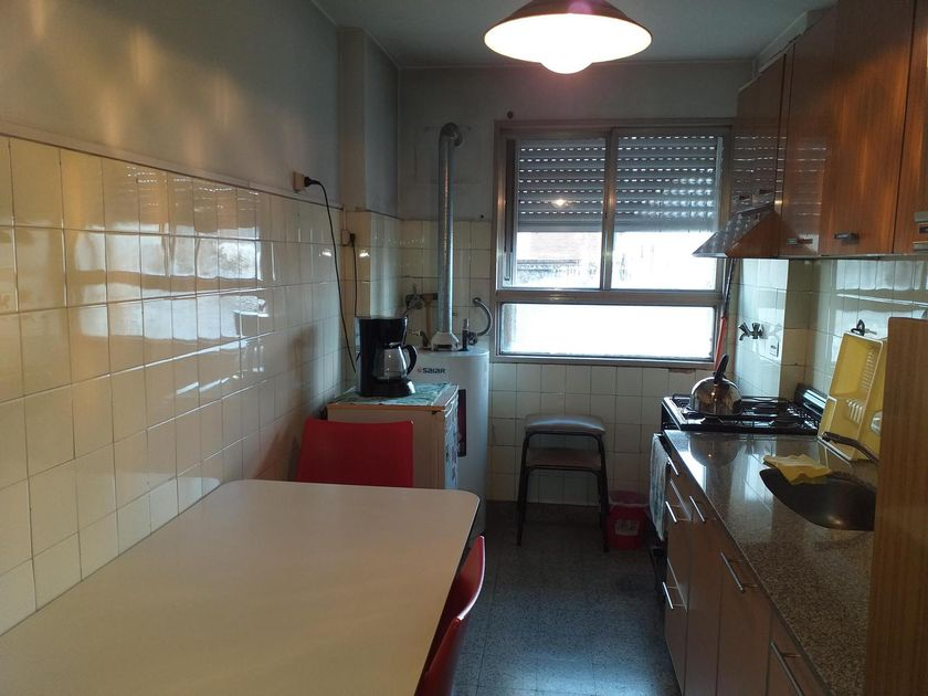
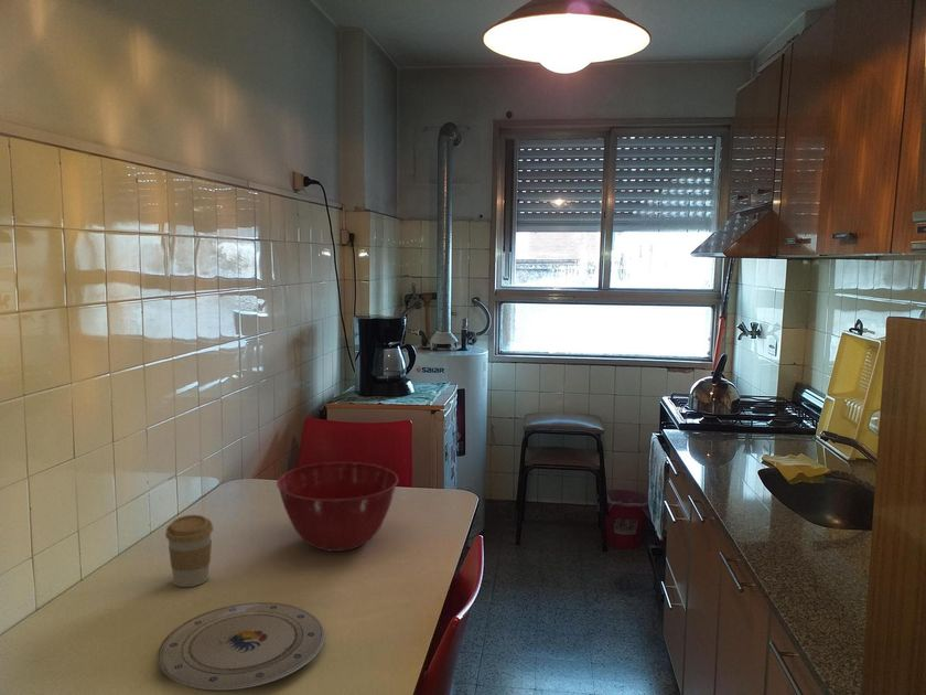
+ coffee cup (190, 549)
+ mixing bowl (338, 509)
+ plate (244, 644)
